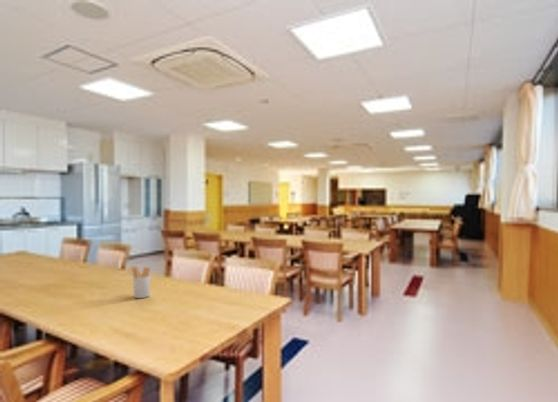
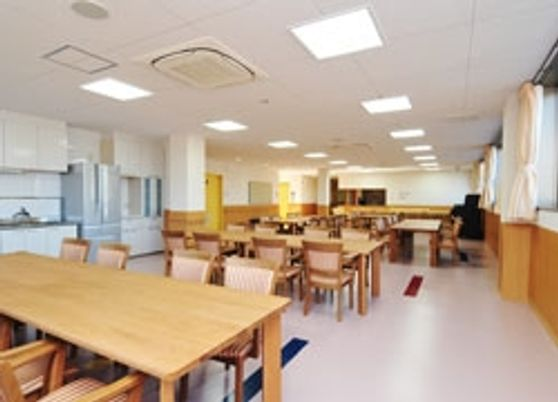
- utensil holder (138, 280)
